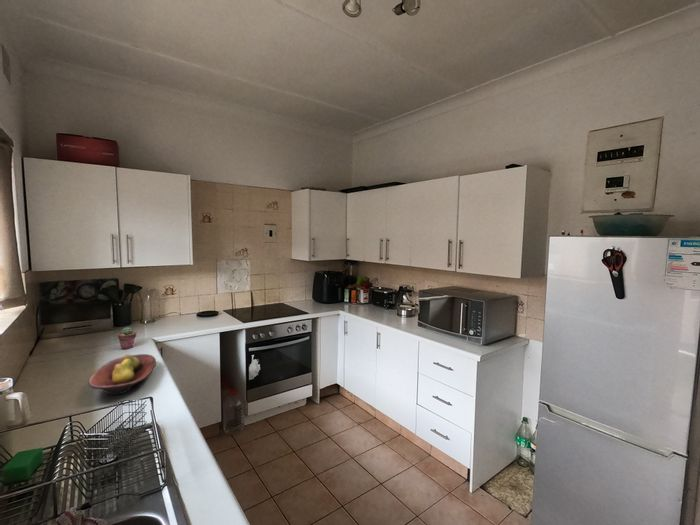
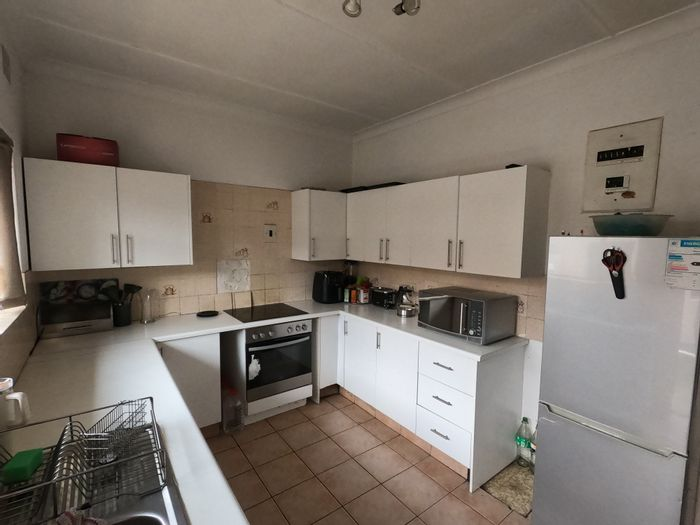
- potted succulent (127, 337)
- fruit bowl (125, 370)
